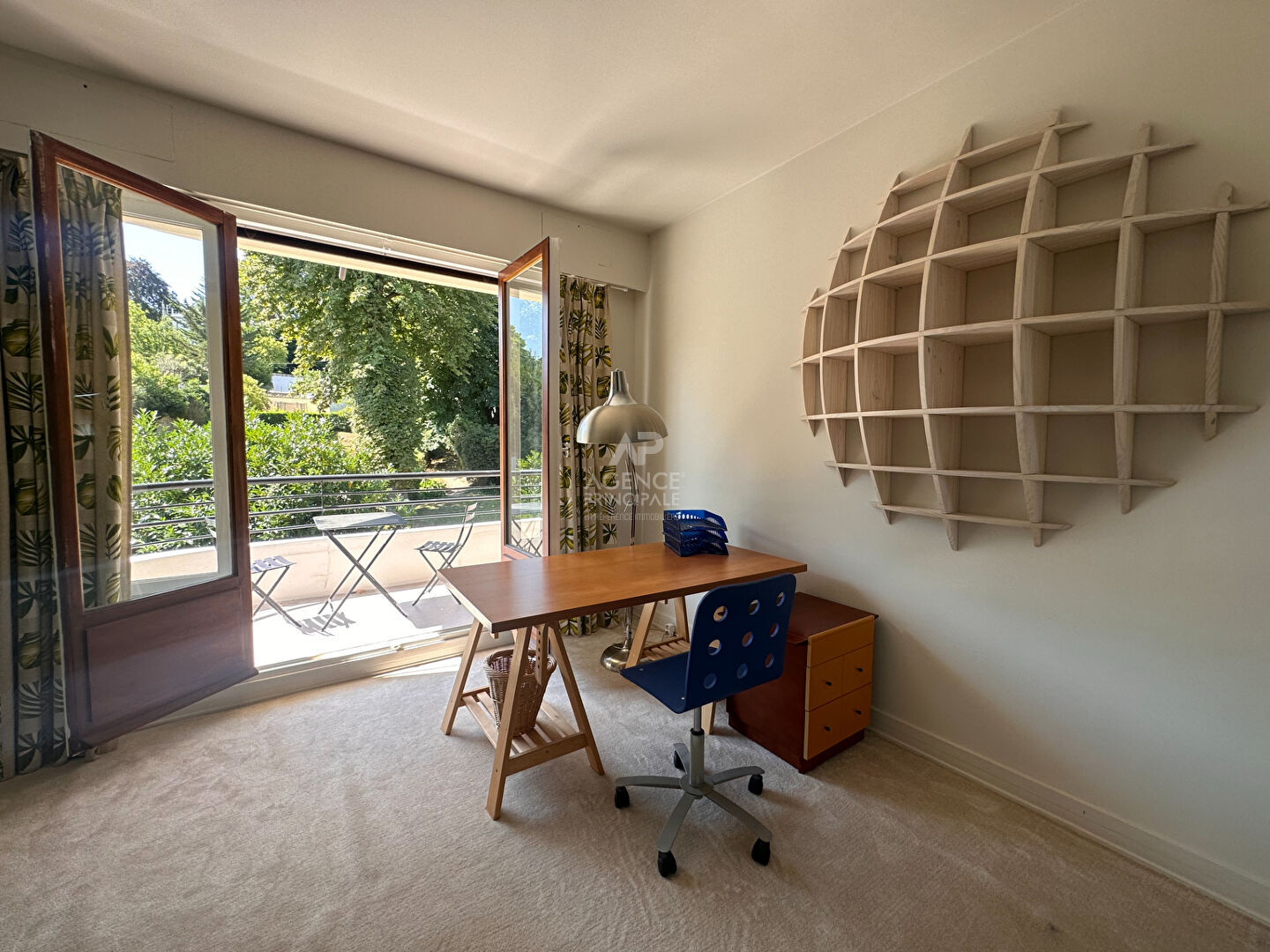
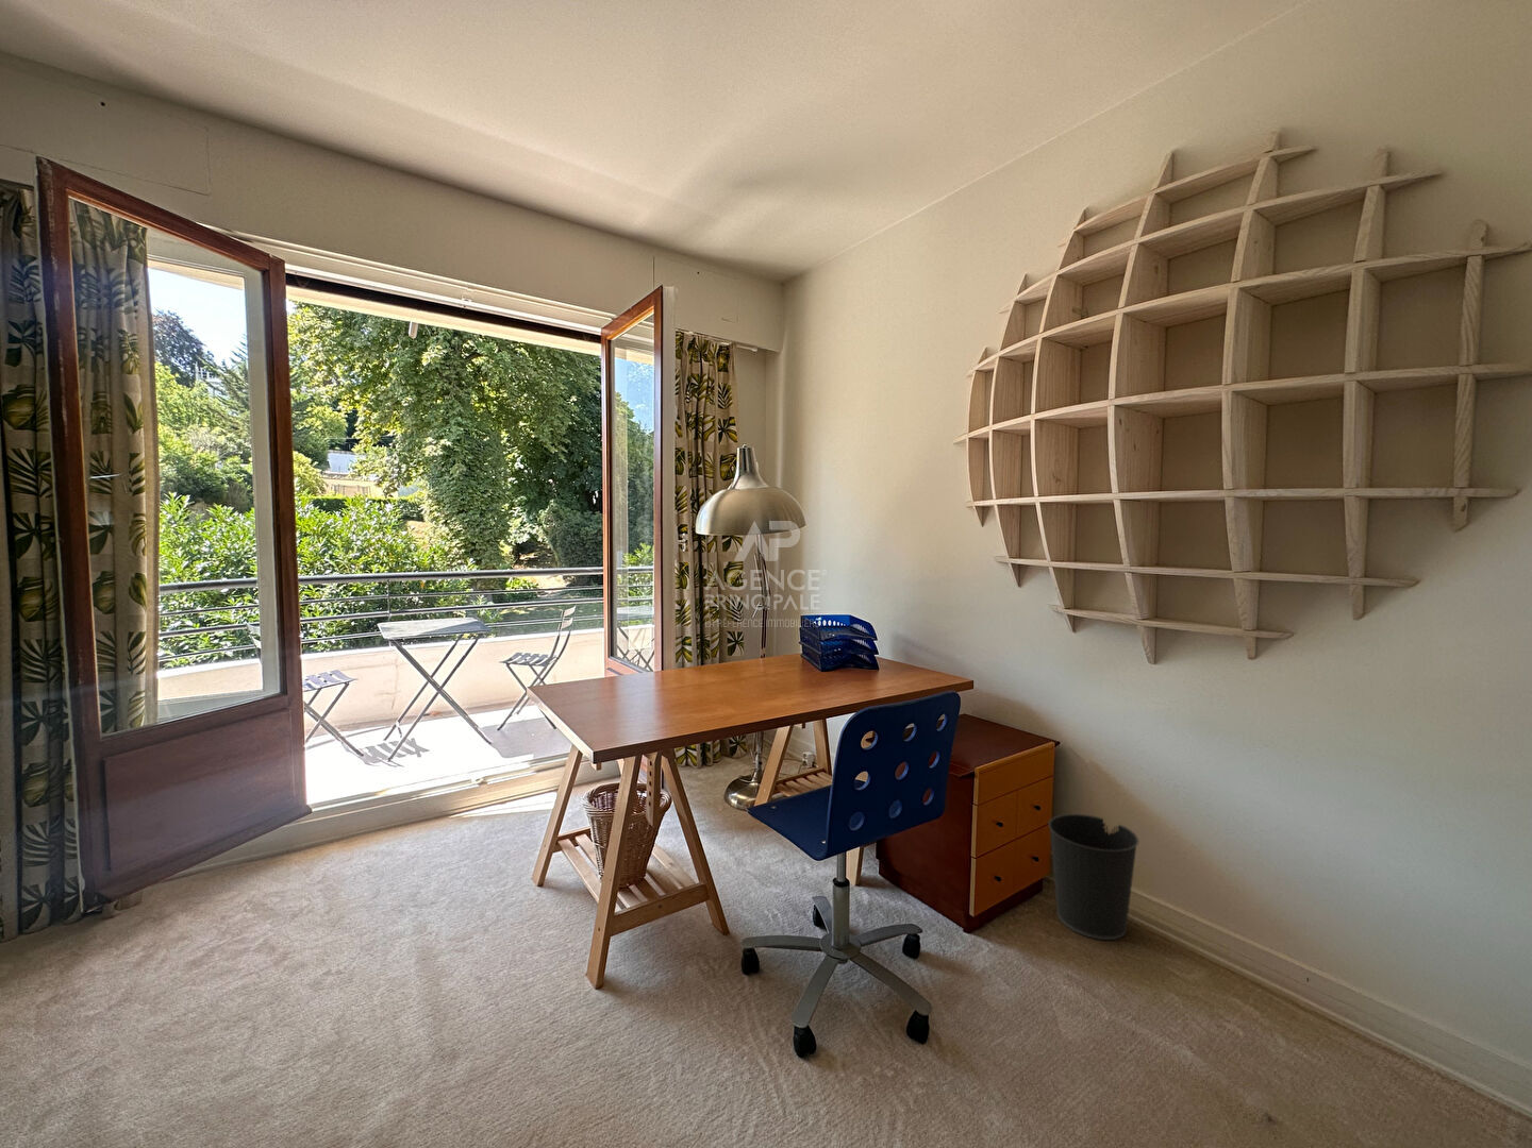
+ wastebasket (1092, 875)
